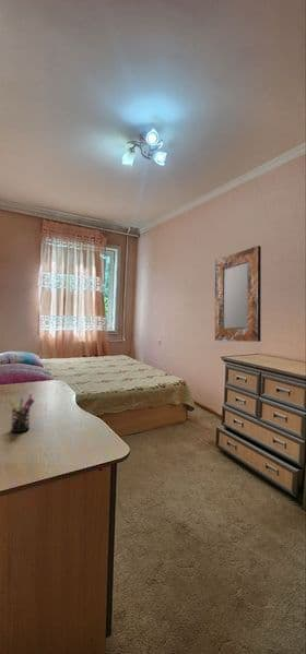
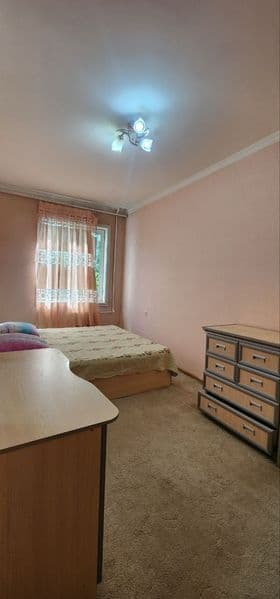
- home mirror (235, 297)
- pen holder (22, 411)
